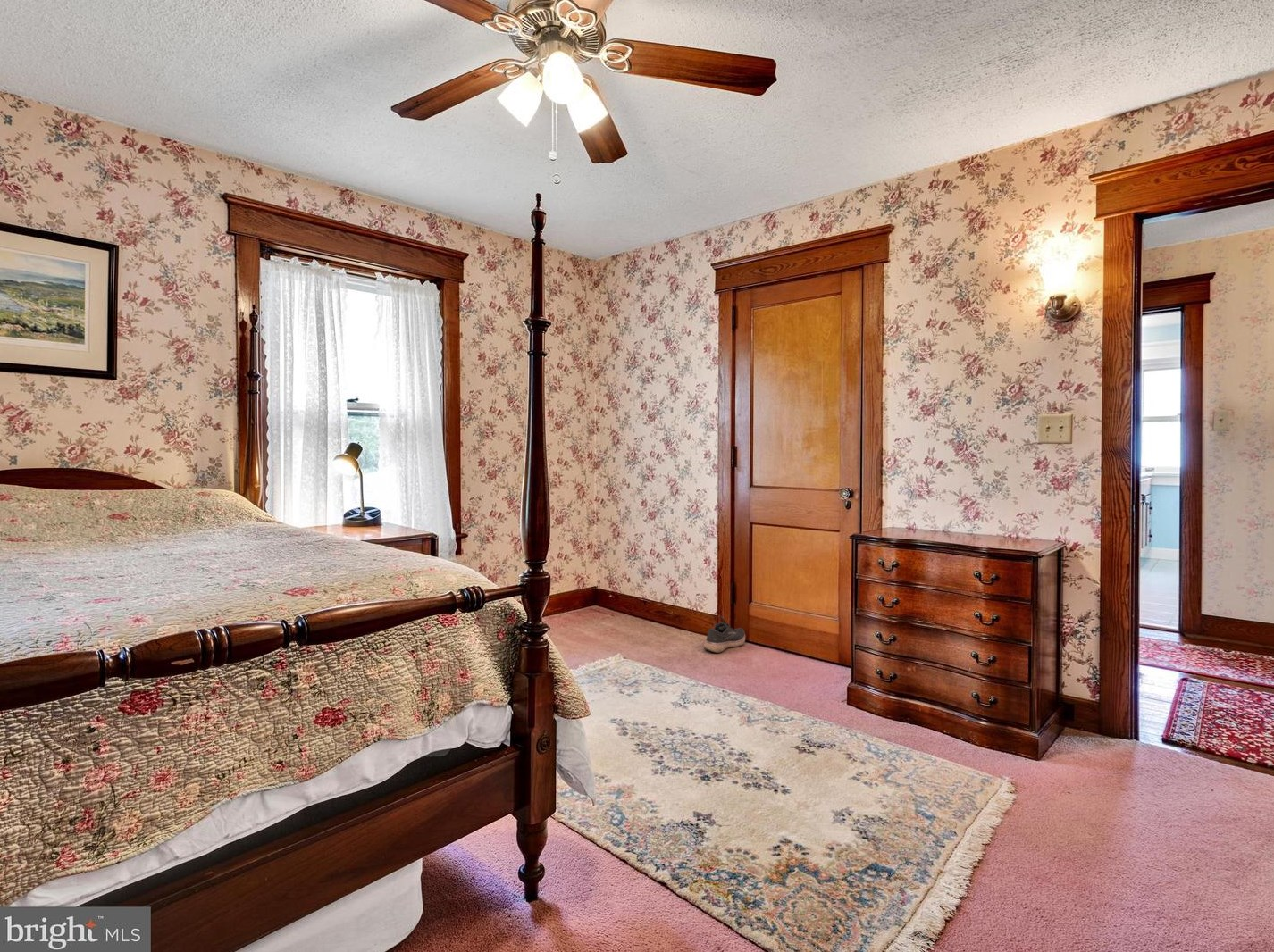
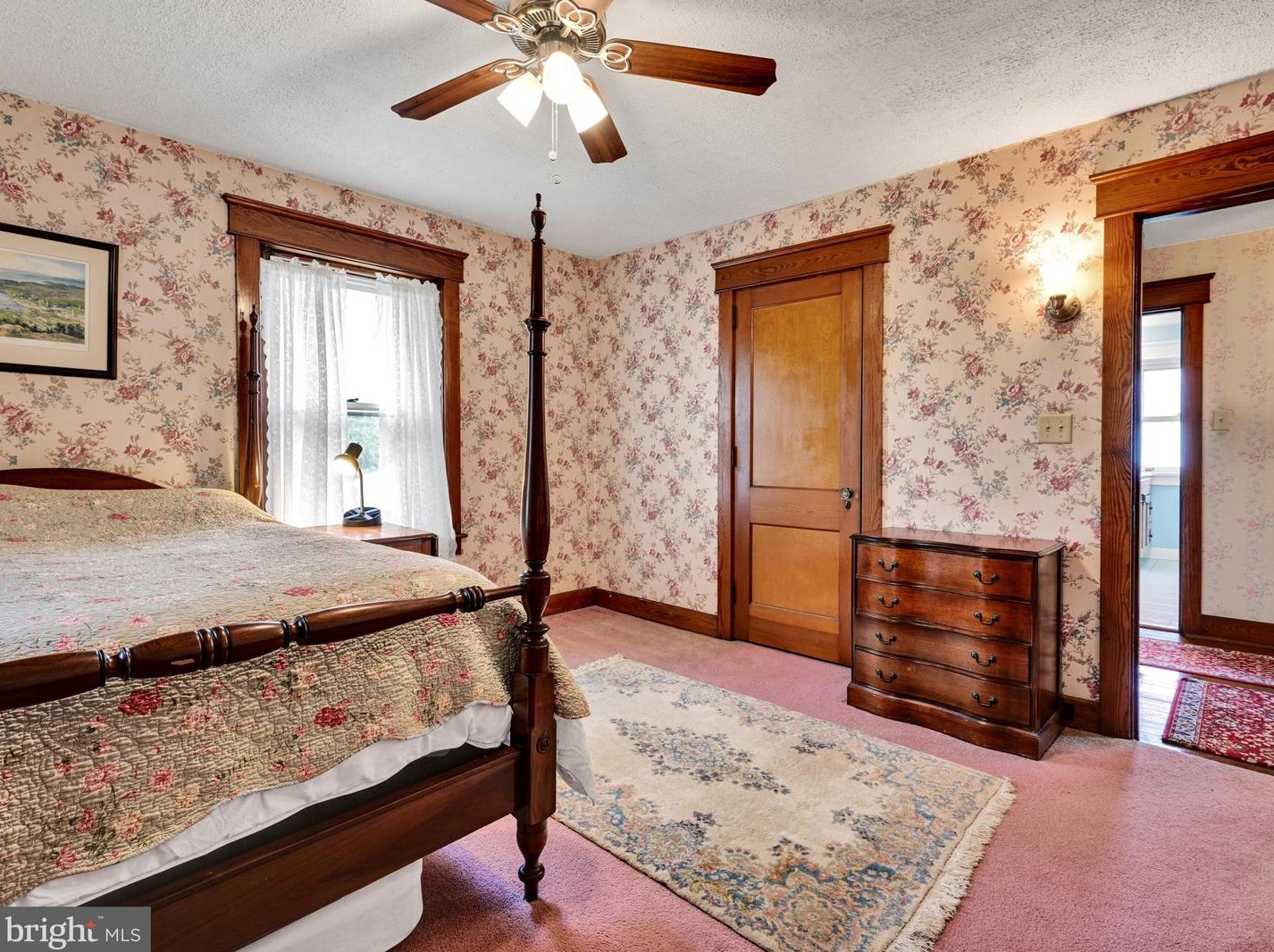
- shoe (724, 630)
